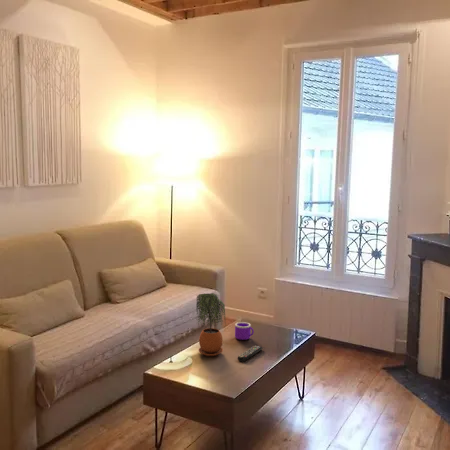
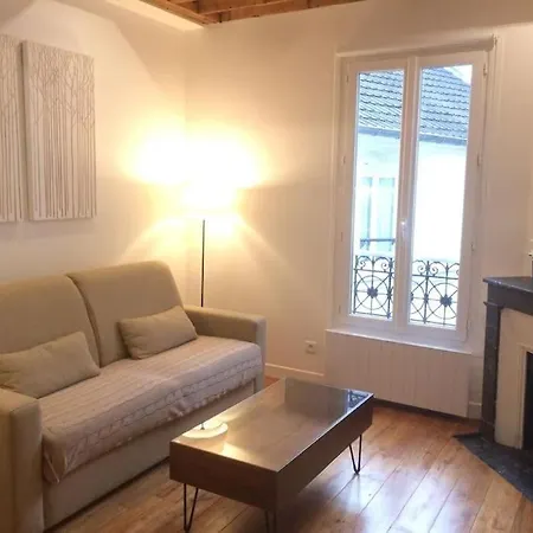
- potted plant (211, 323)
- remote control (250, 353)
- mug (244, 331)
